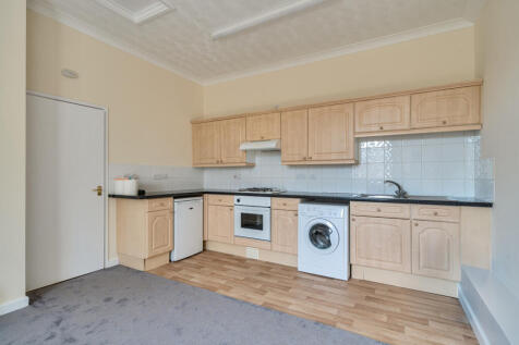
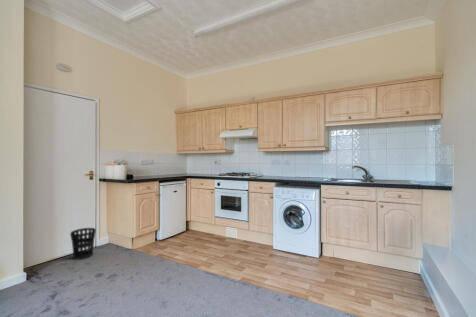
+ wastebasket (83, 243)
